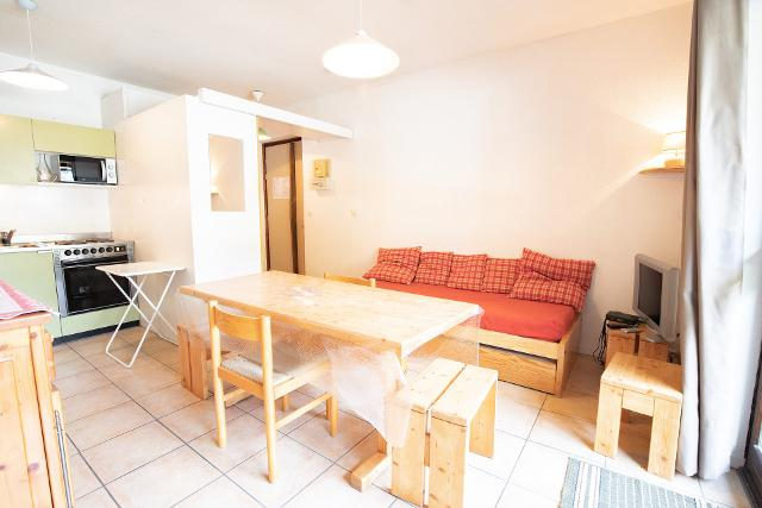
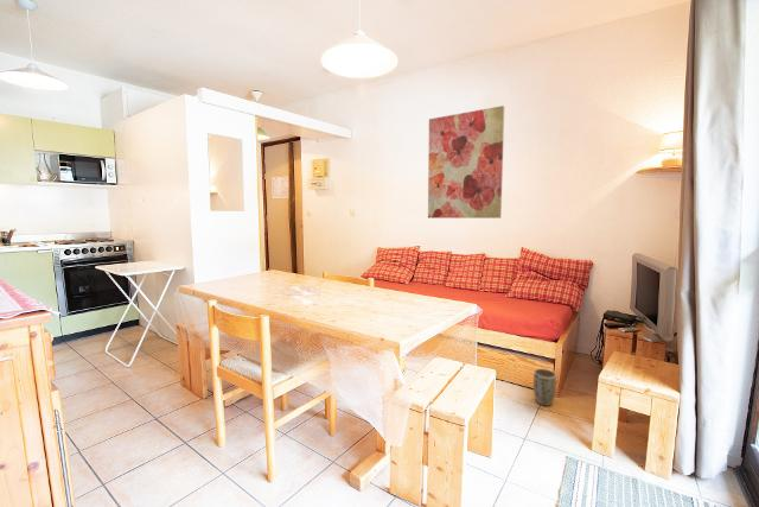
+ plant pot (544, 387)
+ wall art (463, 166)
